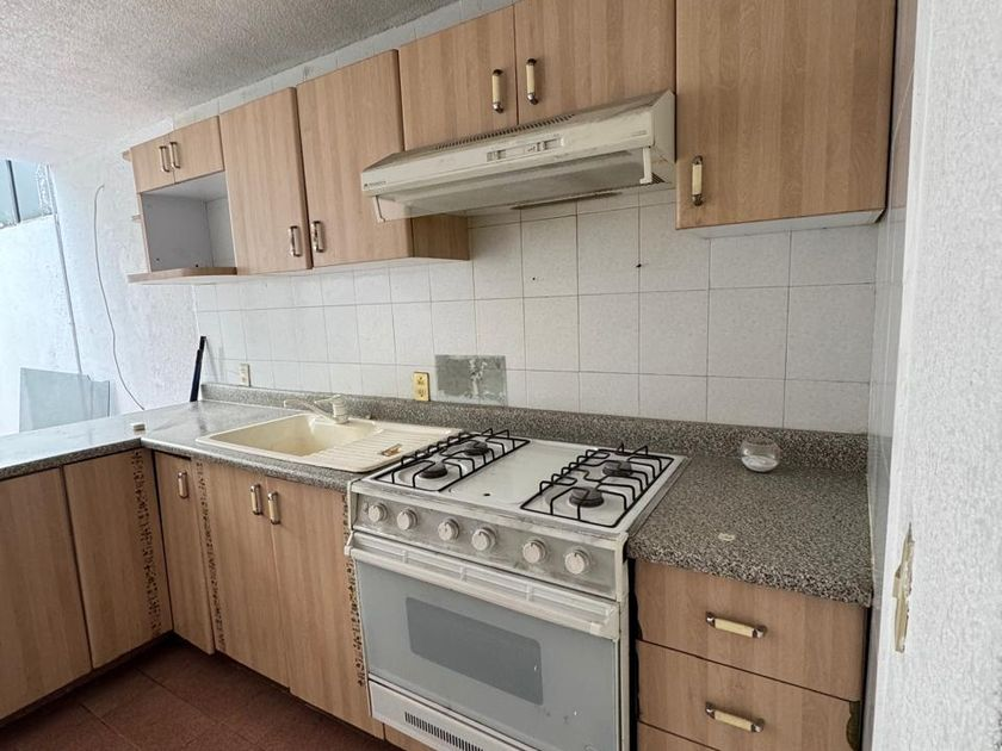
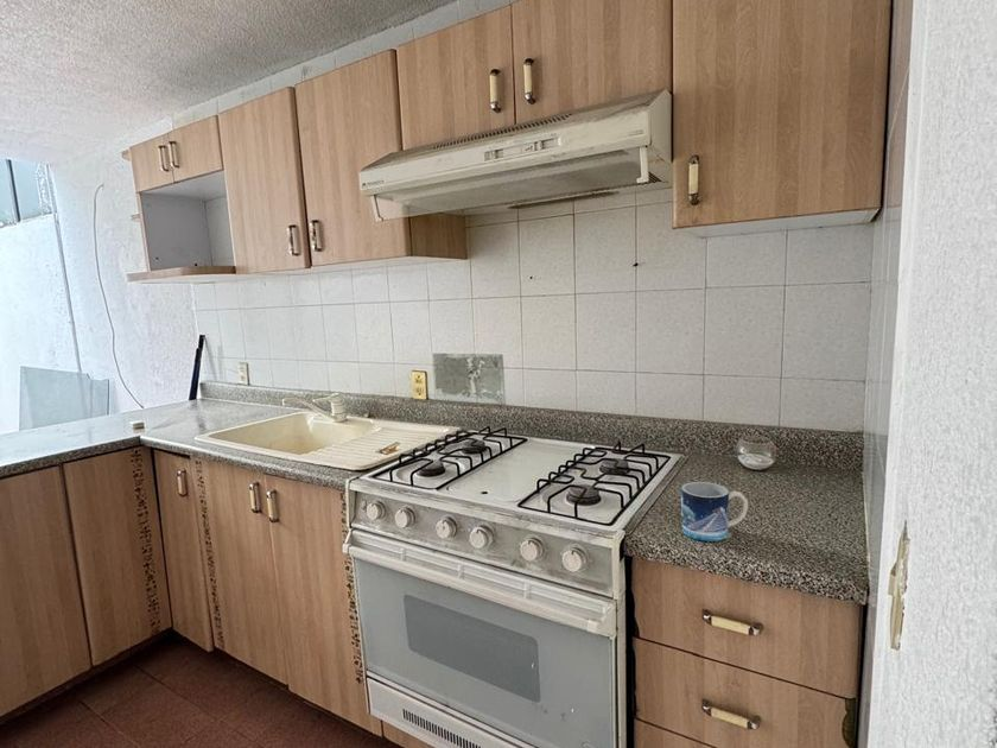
+ mug (713, 511)
